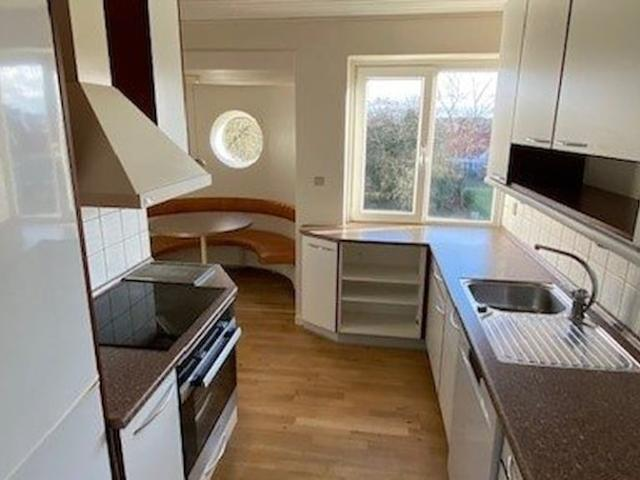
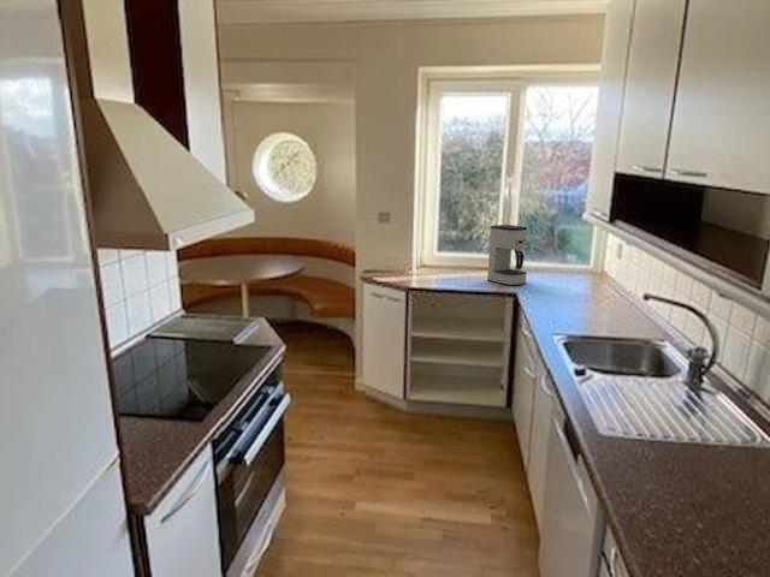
+ coffee maker (510, 254)
